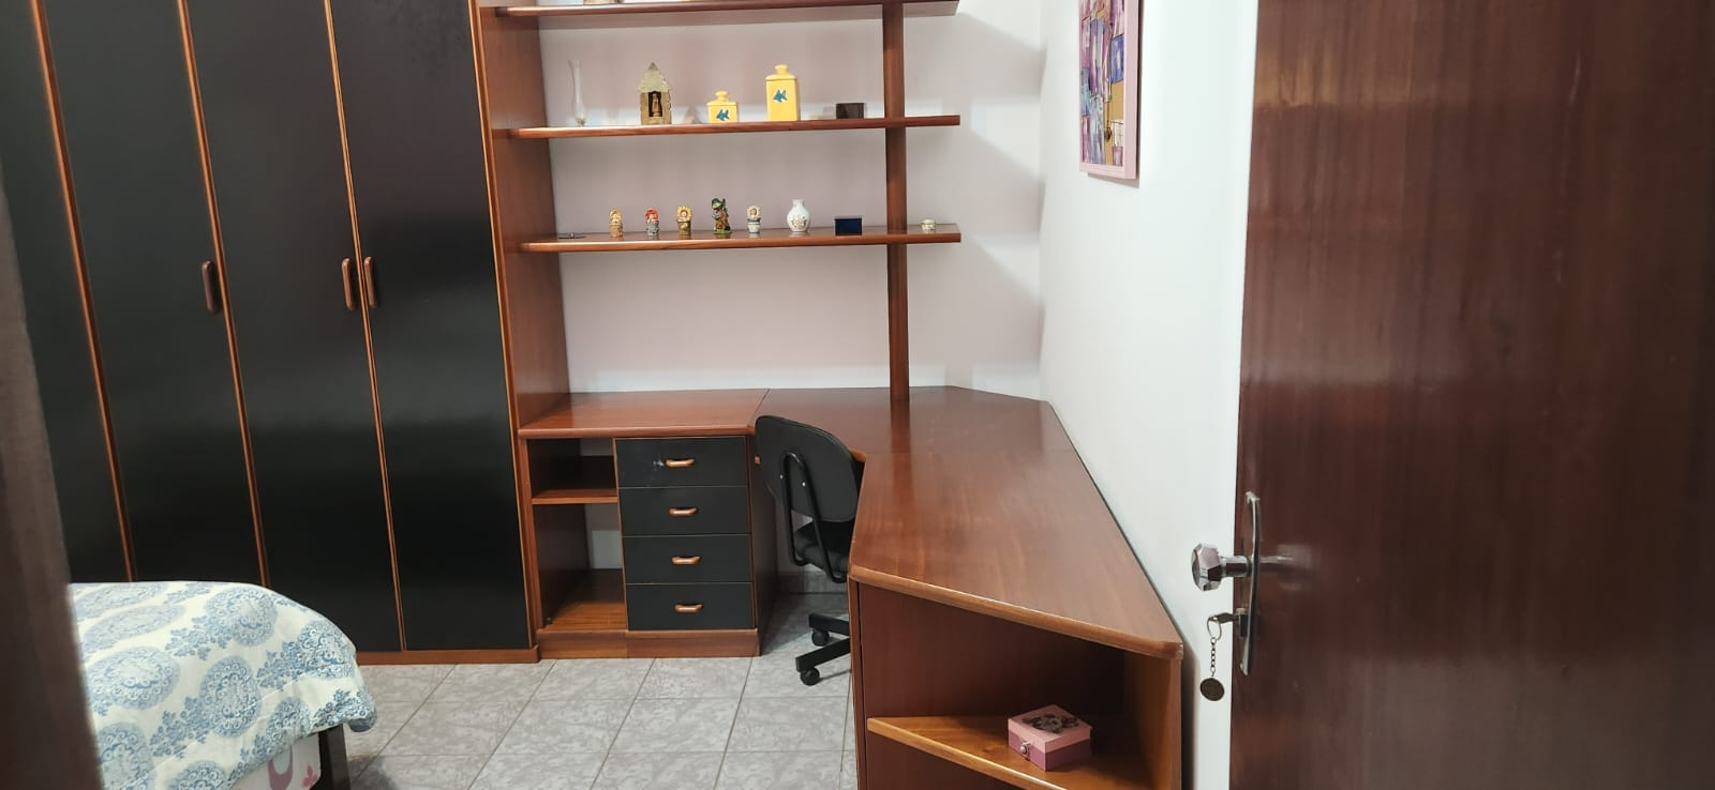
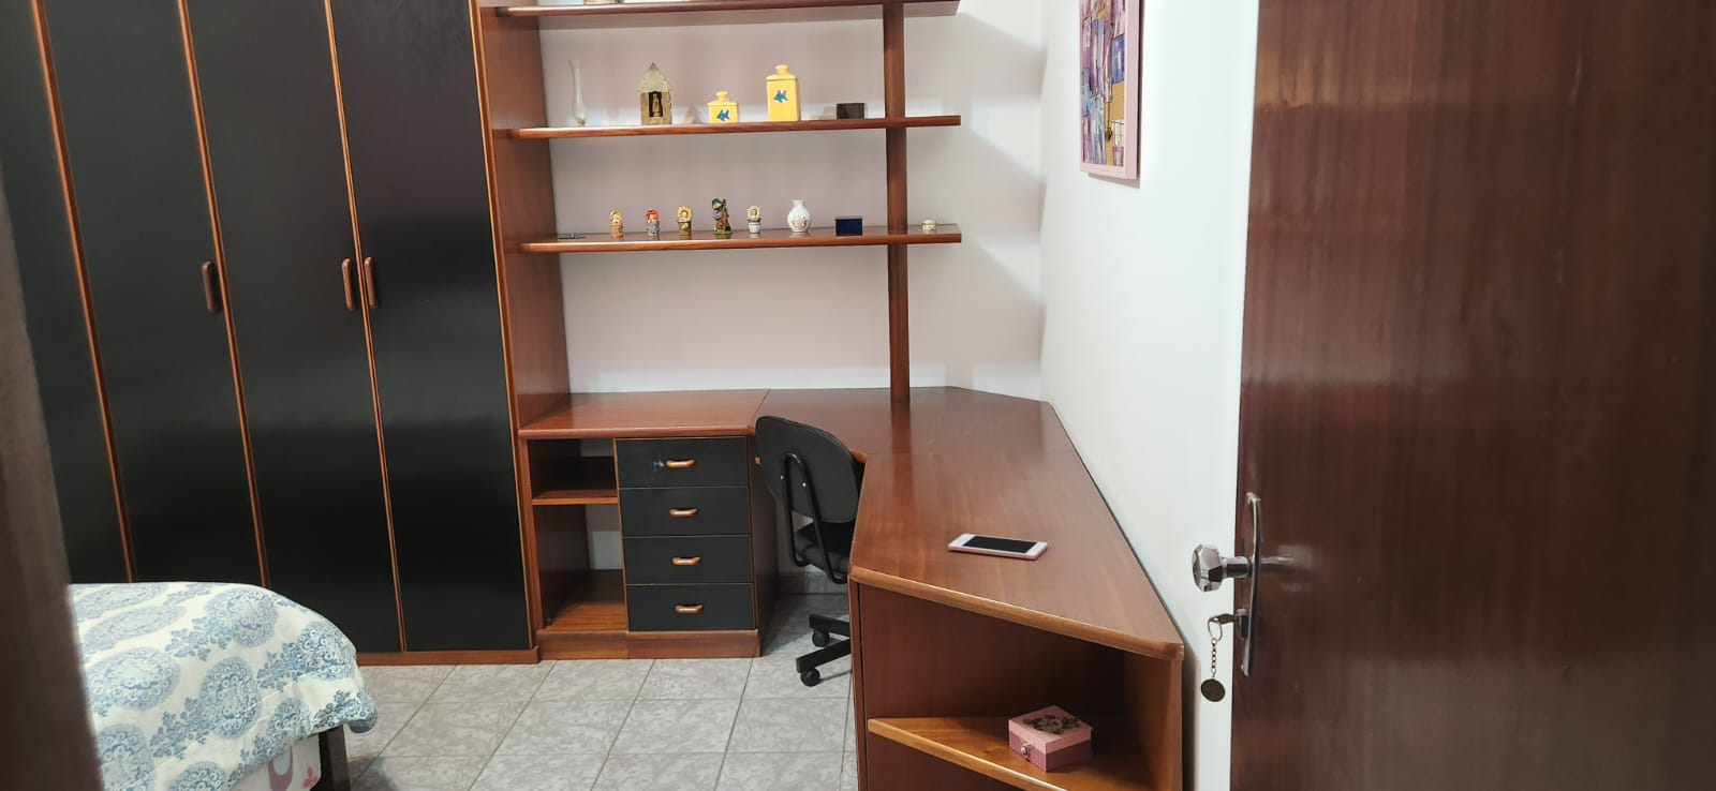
+ cell phone (997, 546)
